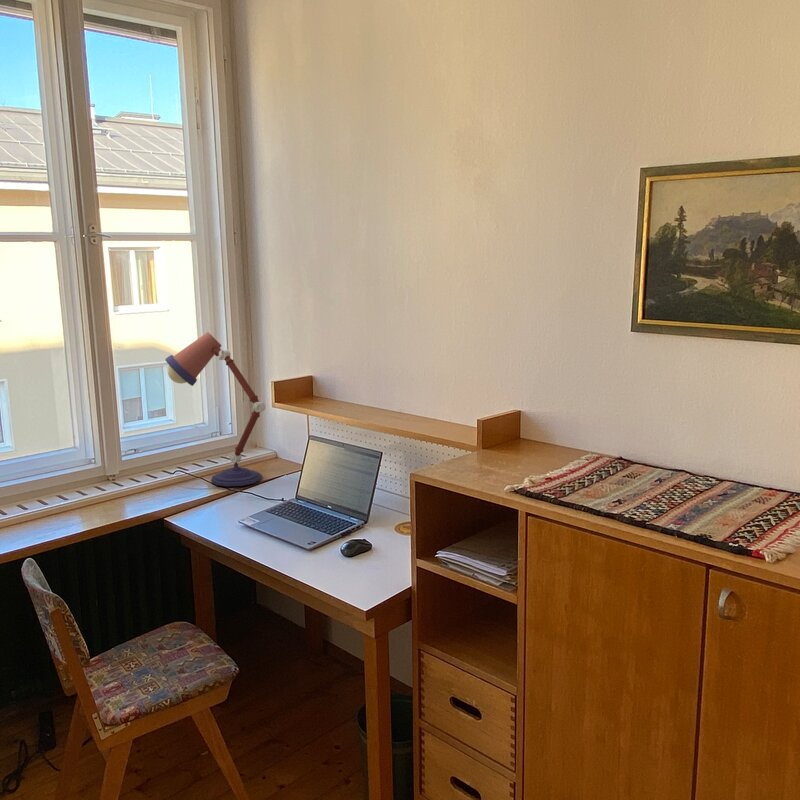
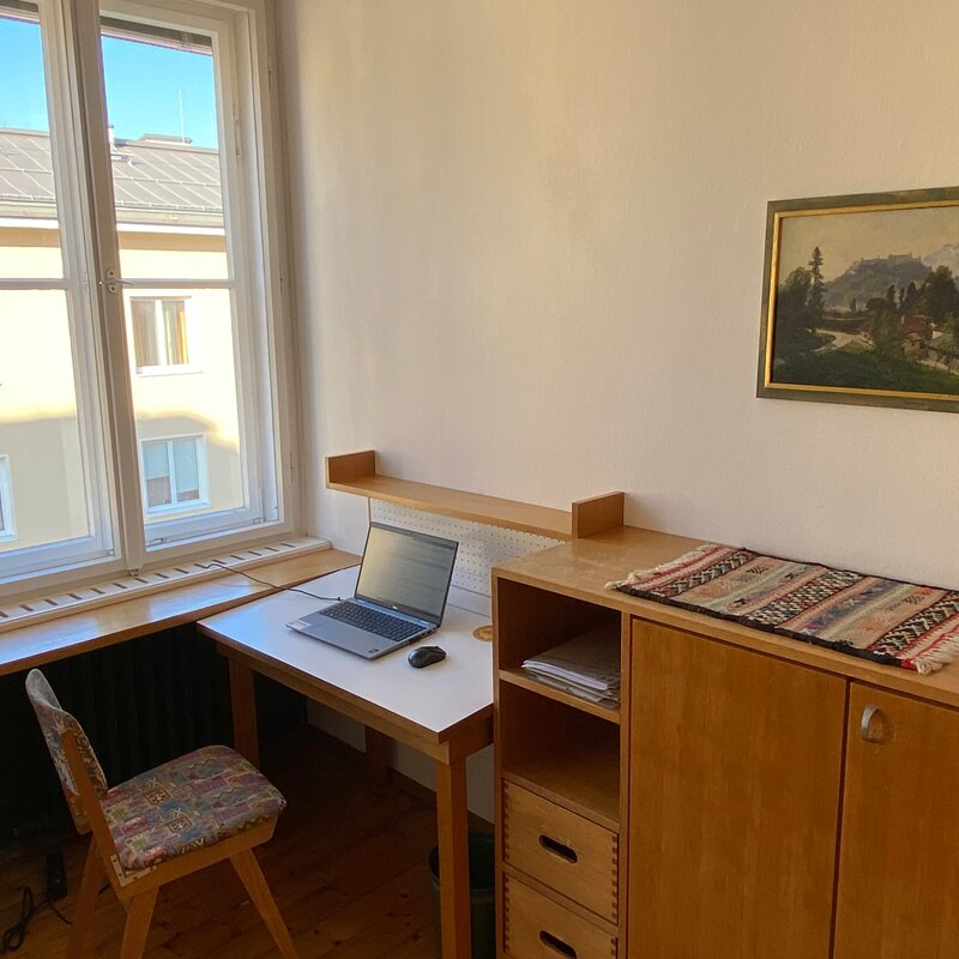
- desk lamp (193, 384)
